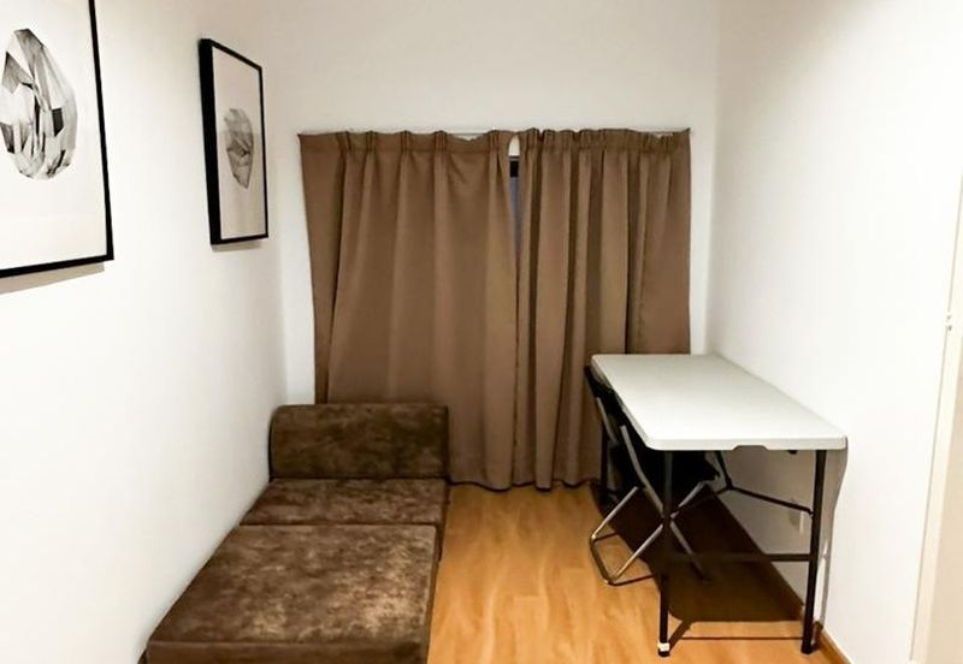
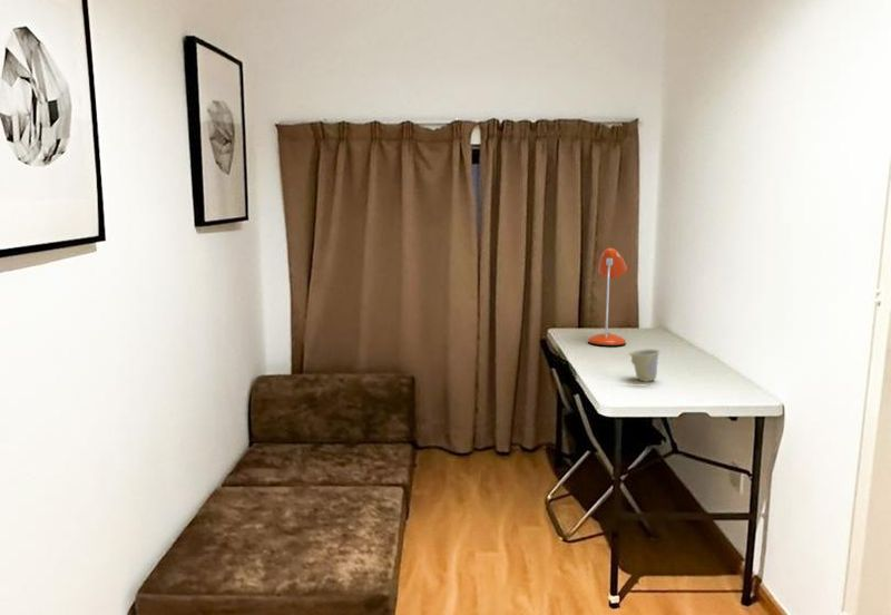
+ desk lamp (608, 294)
+ cup (644, 365)
